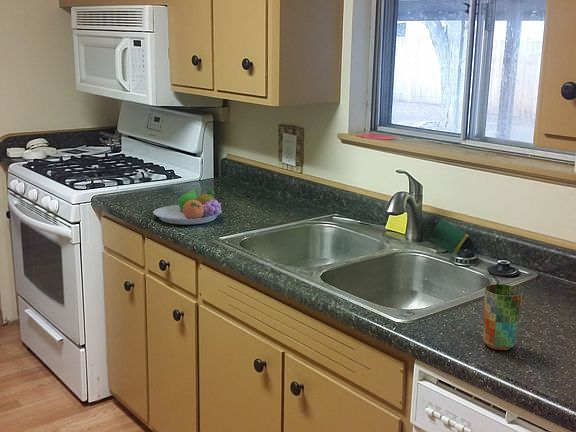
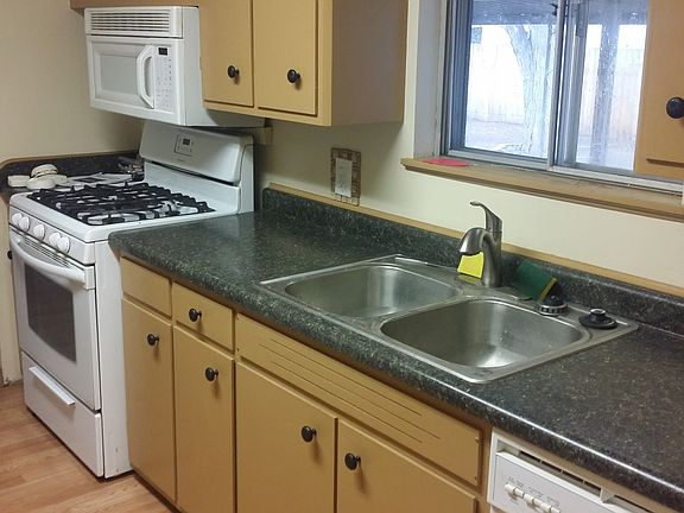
- cup (501, 317)
- fruit bowl (189, 204)
